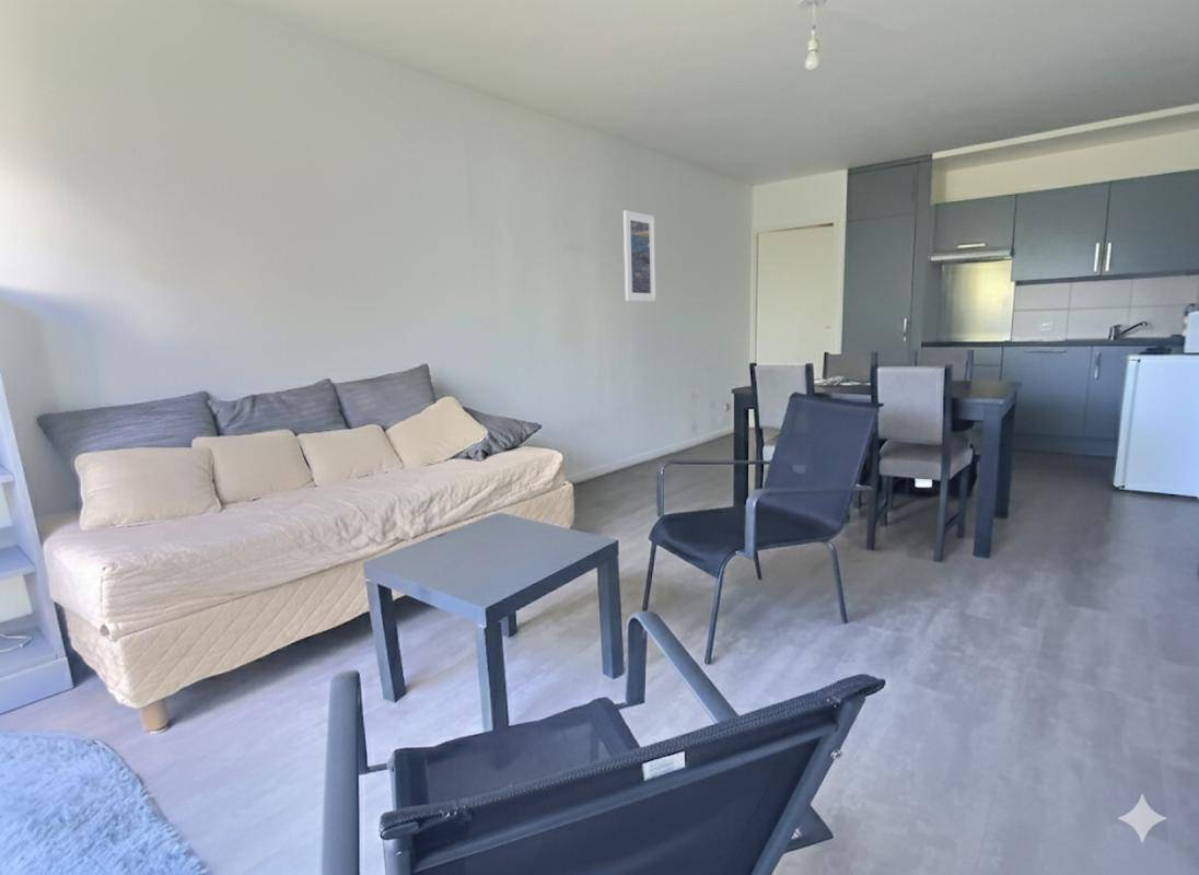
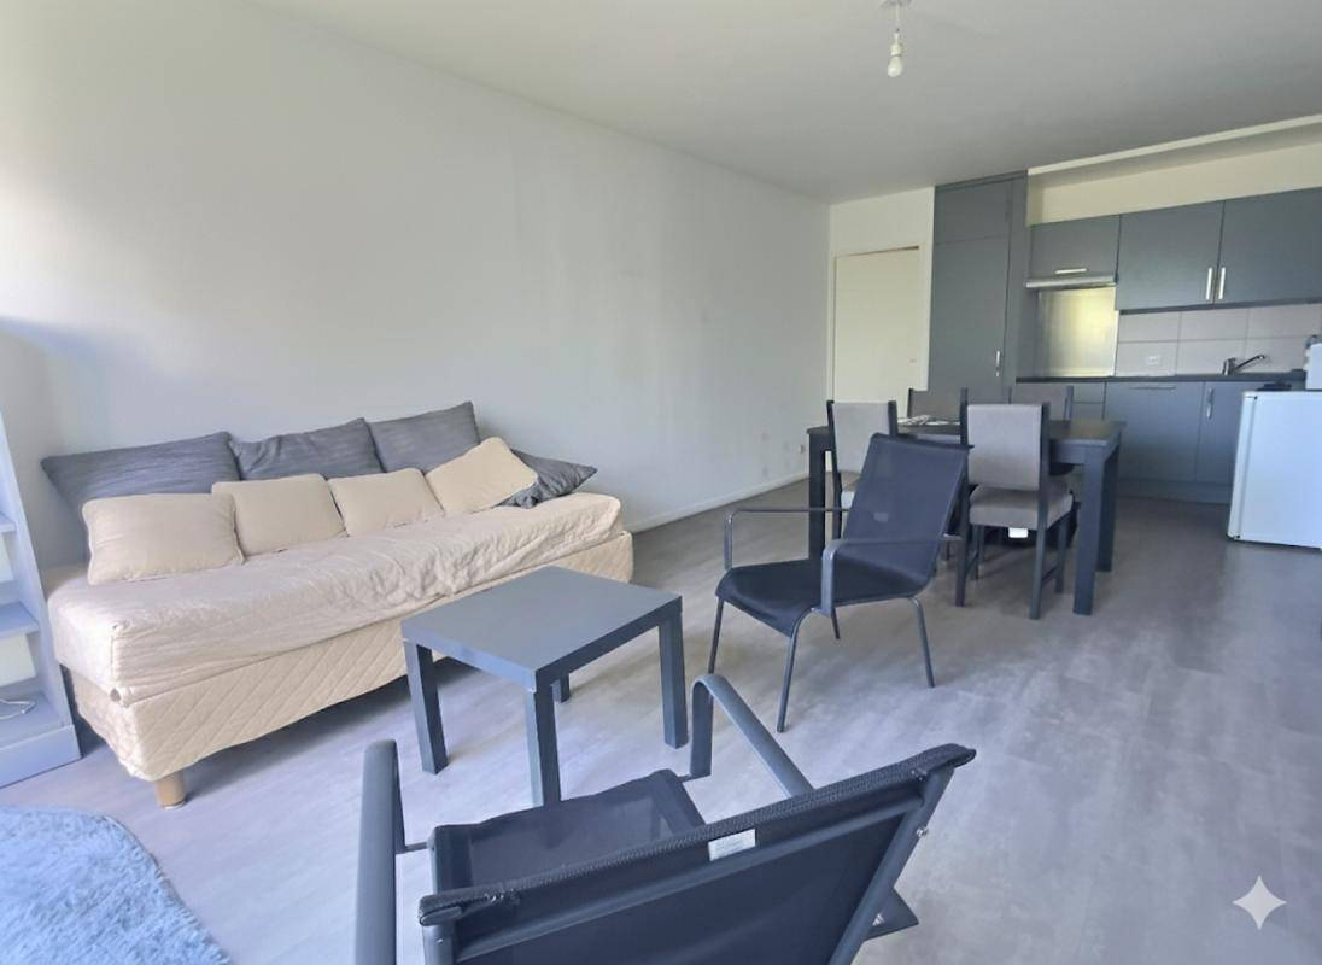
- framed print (640, 257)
